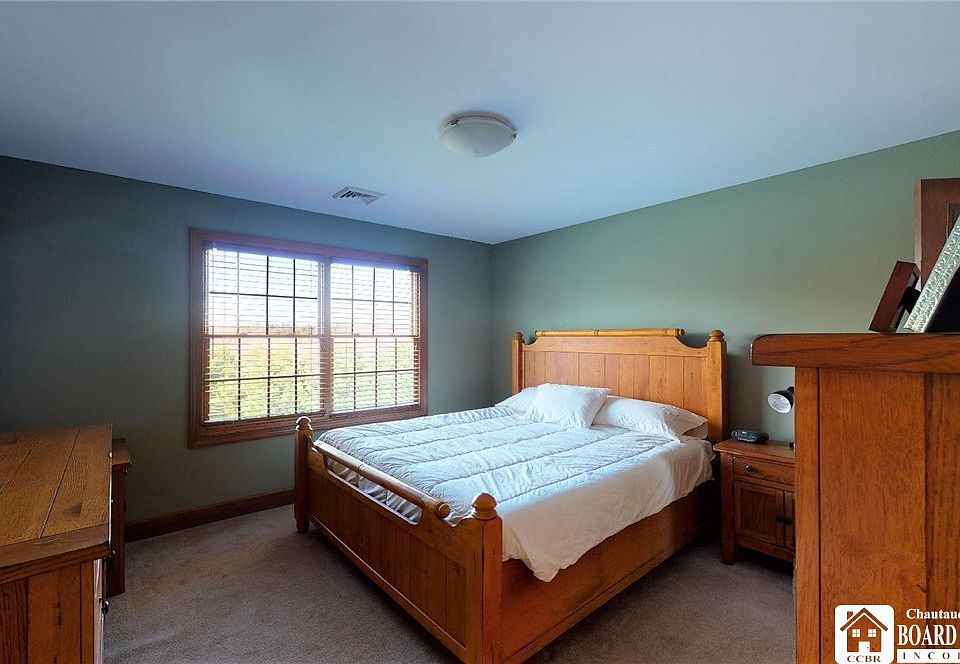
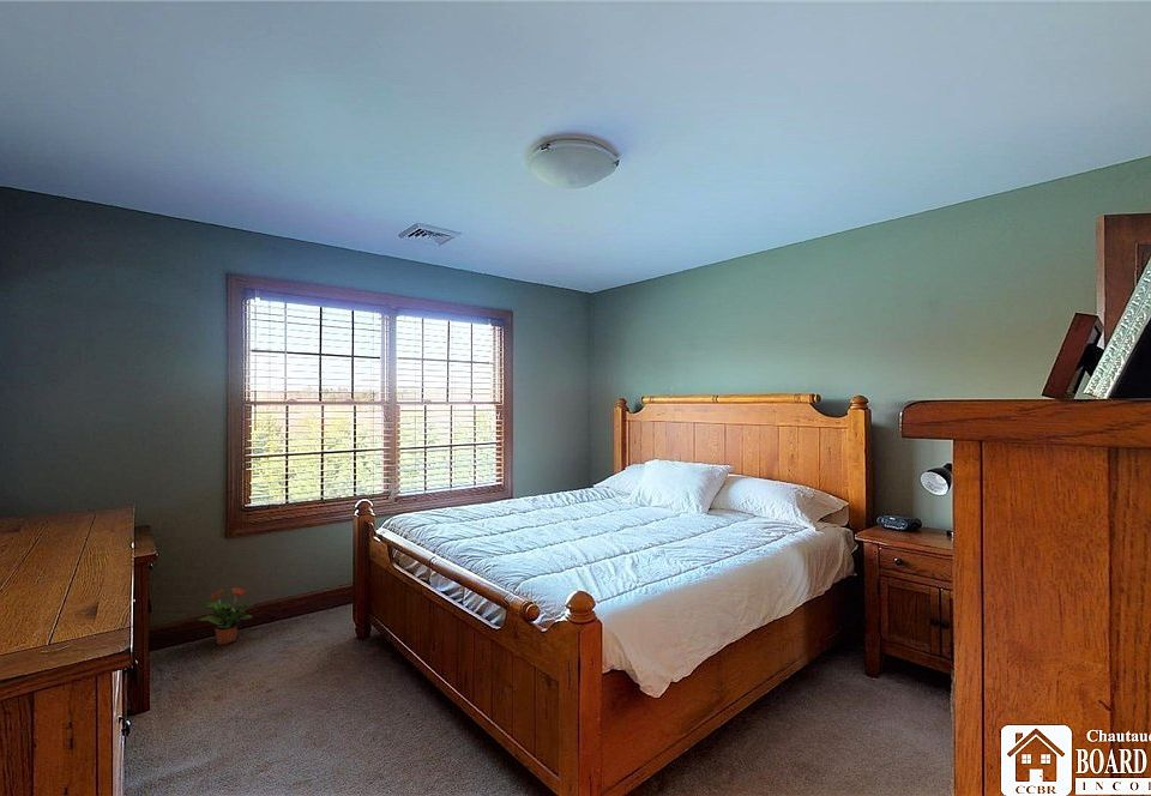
+ potted plant (227, 614)
